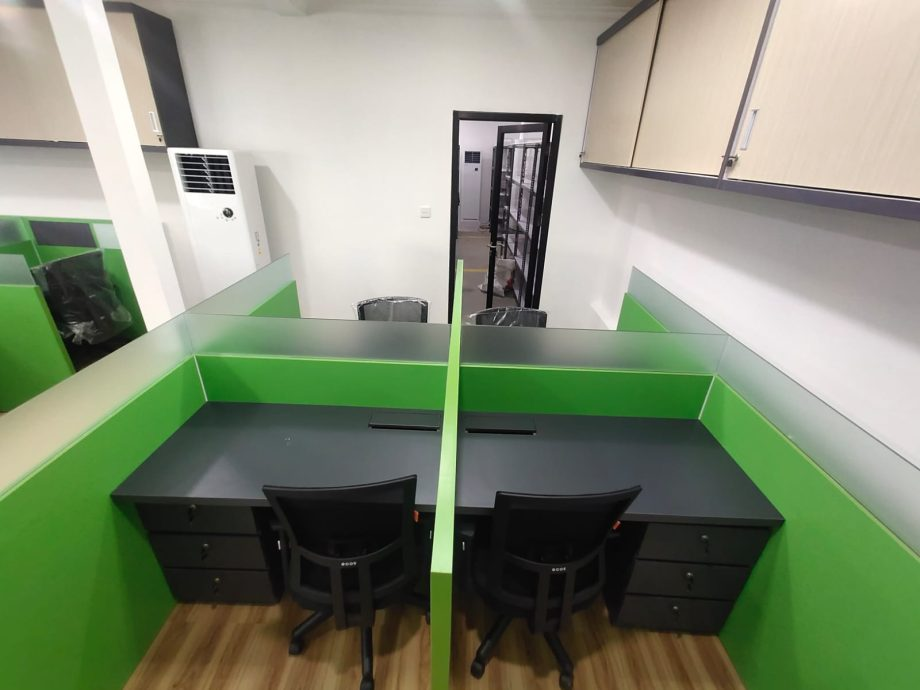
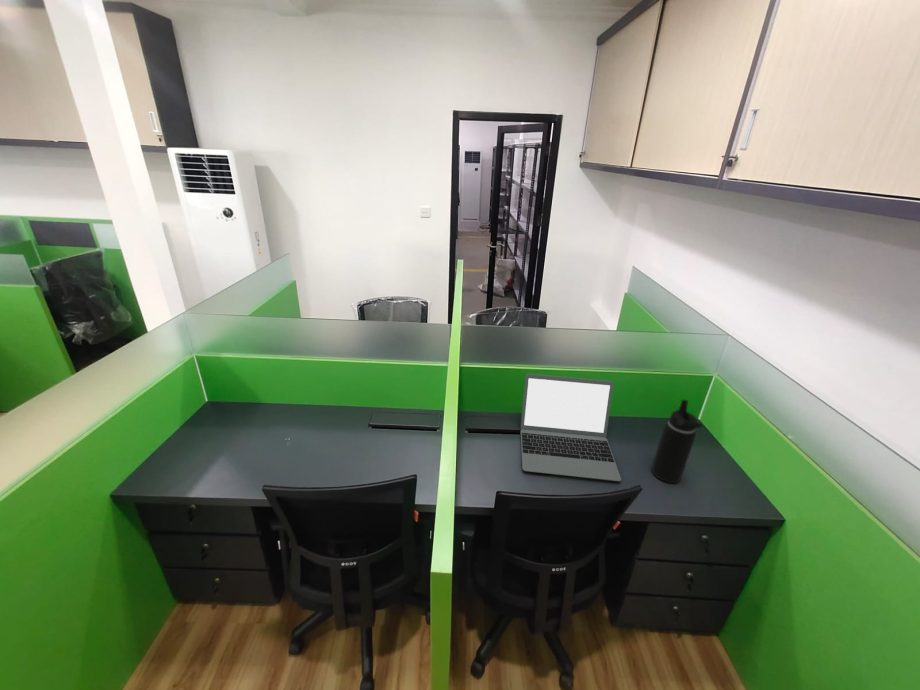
+ laptop (570, 424)
+ water bottle (677, 443)
